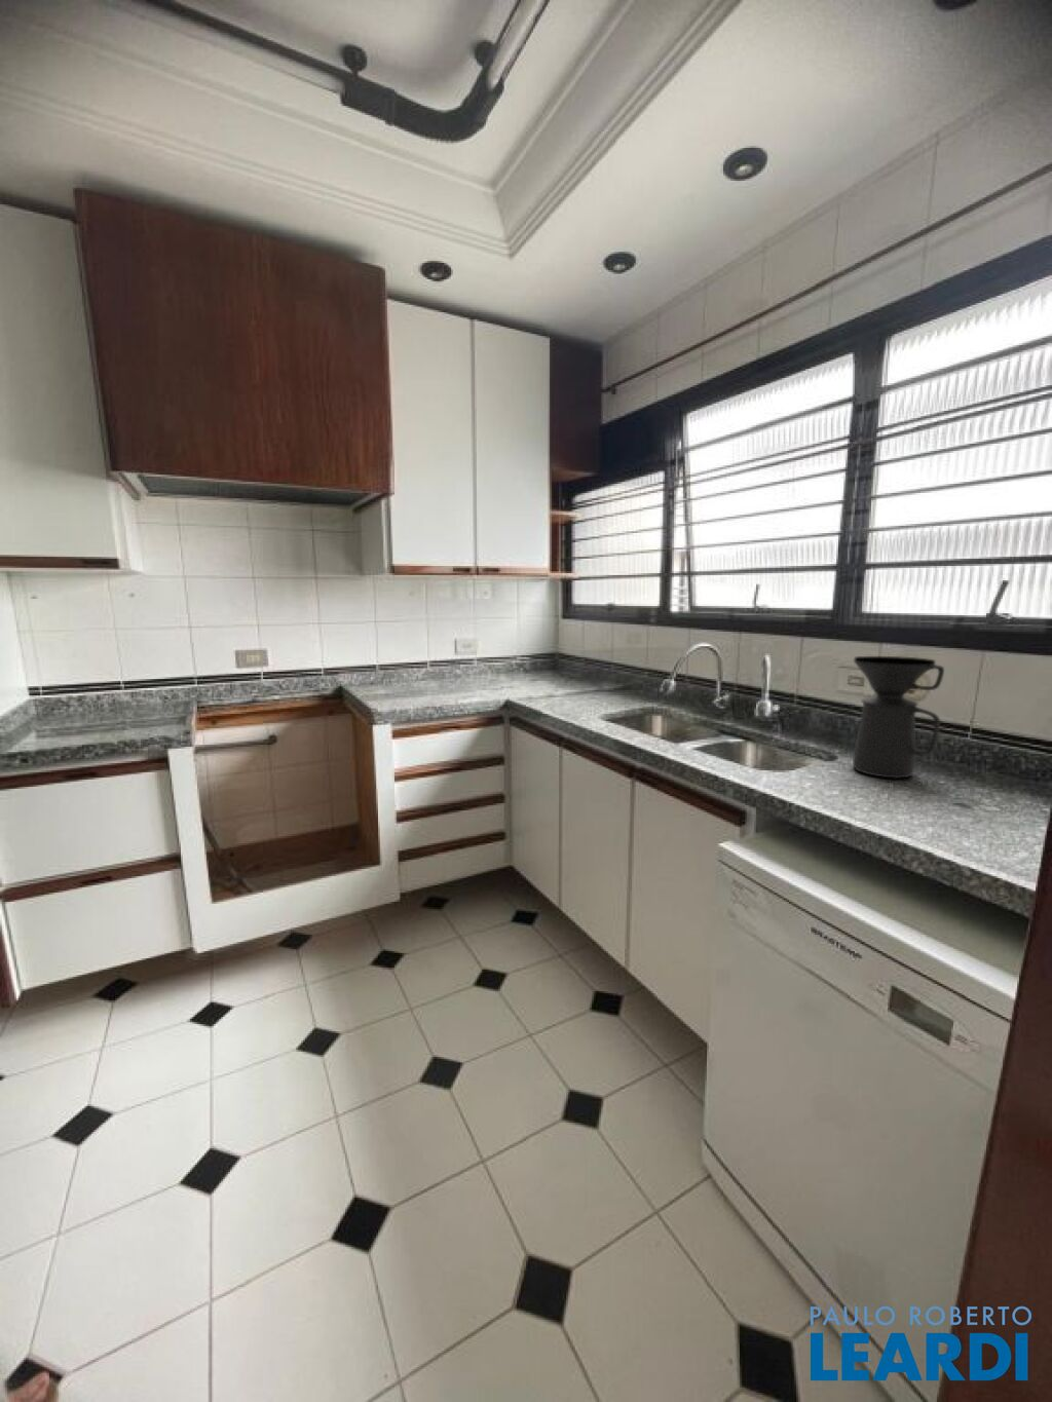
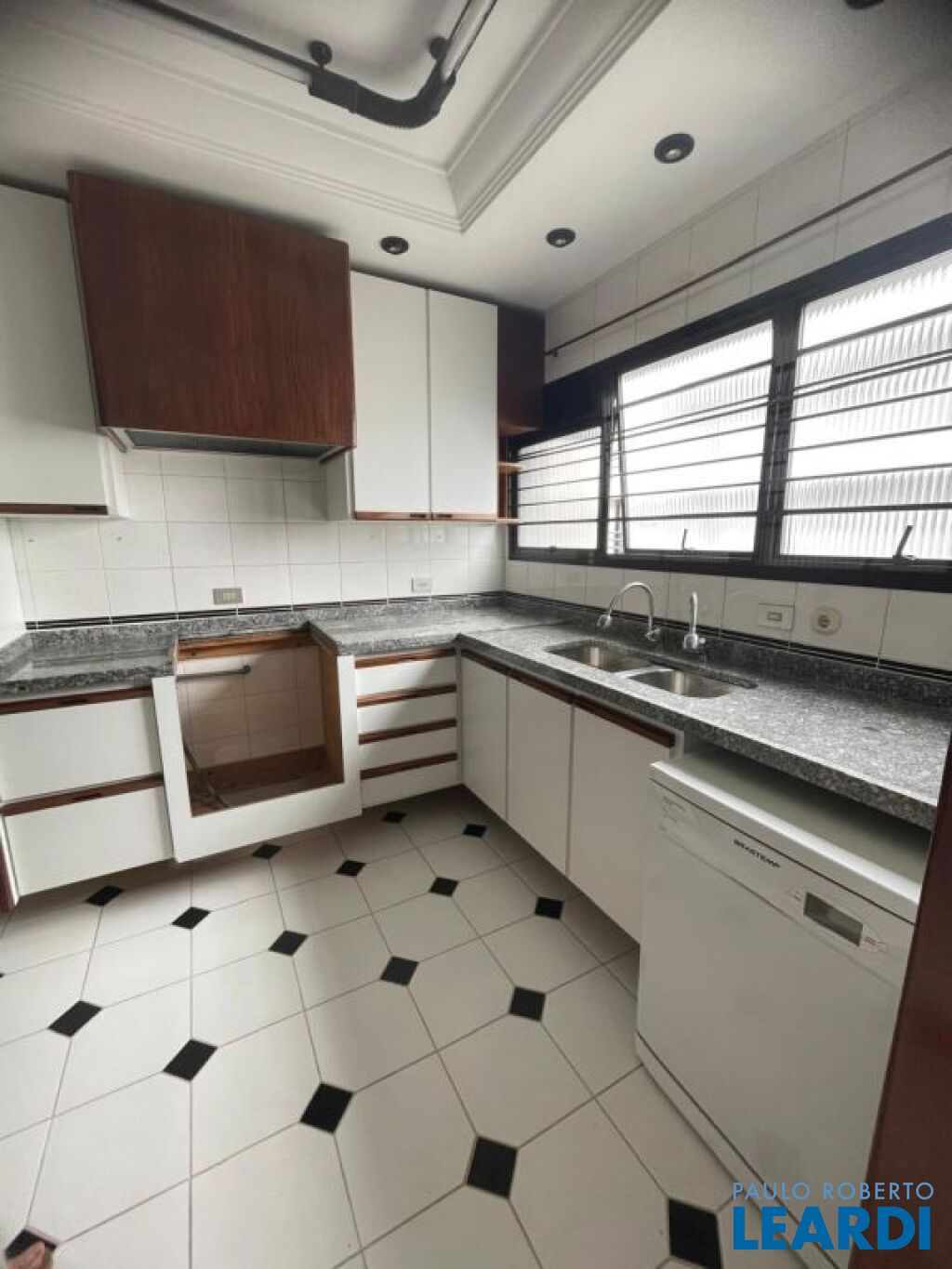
- coffee maker (887, 716)
